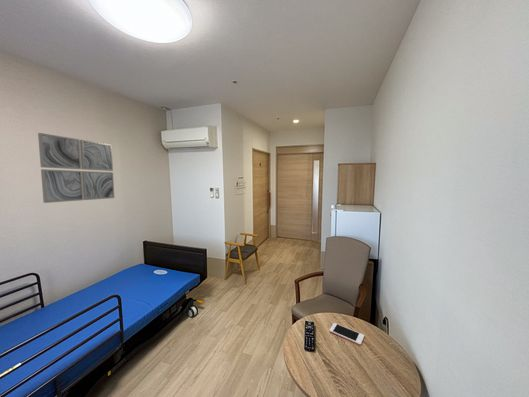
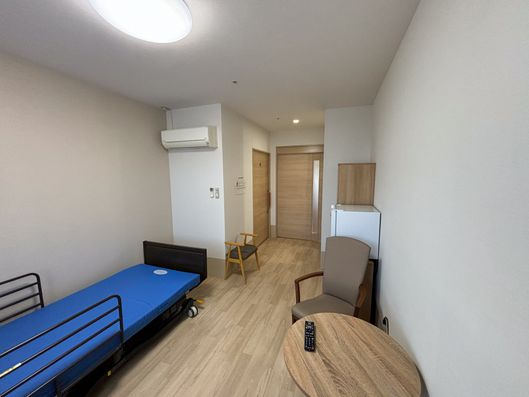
- cell phone (346, 333)
- wall art (81, 171)
